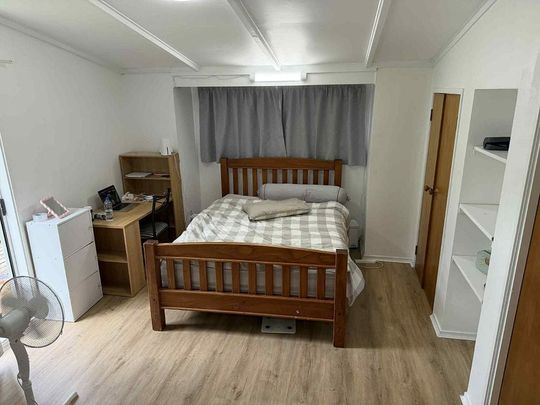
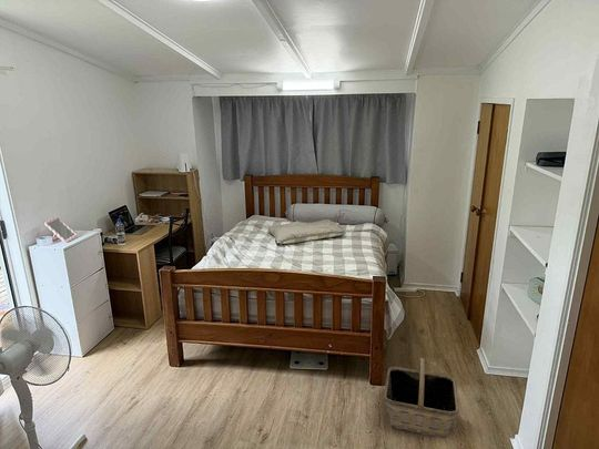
+ basket (420, 389)
